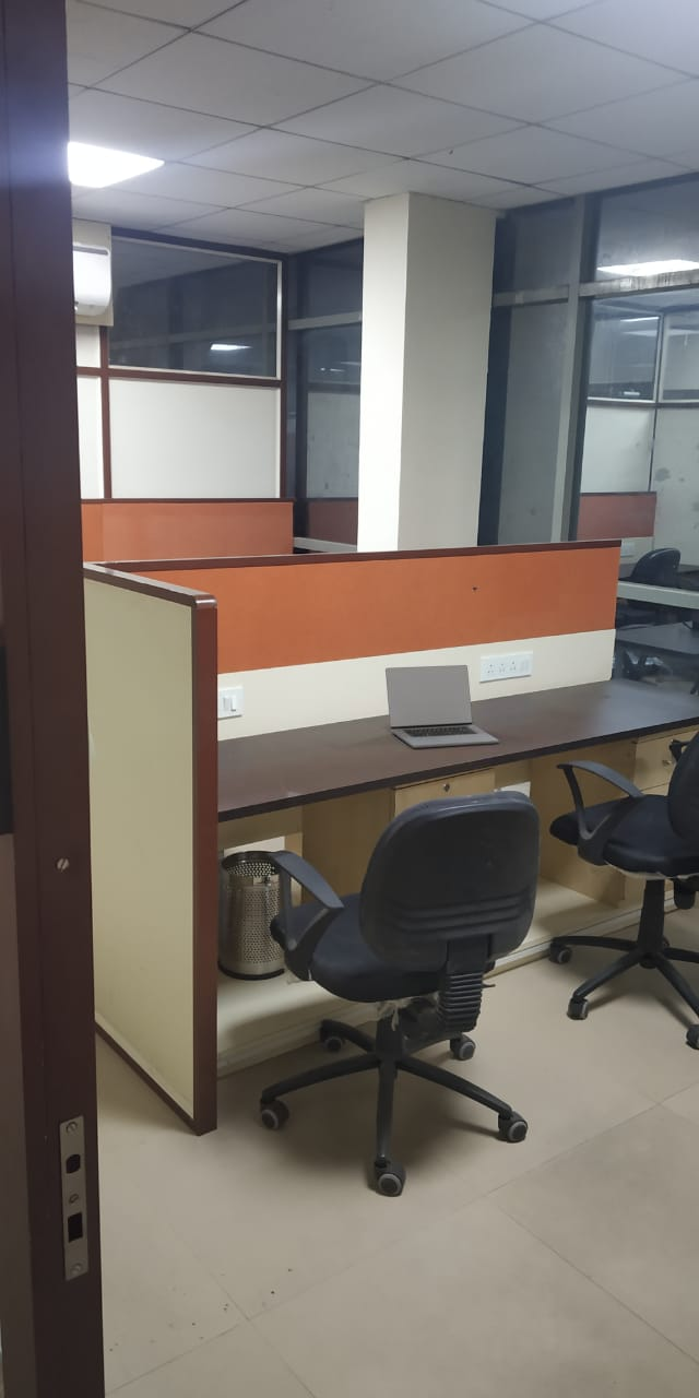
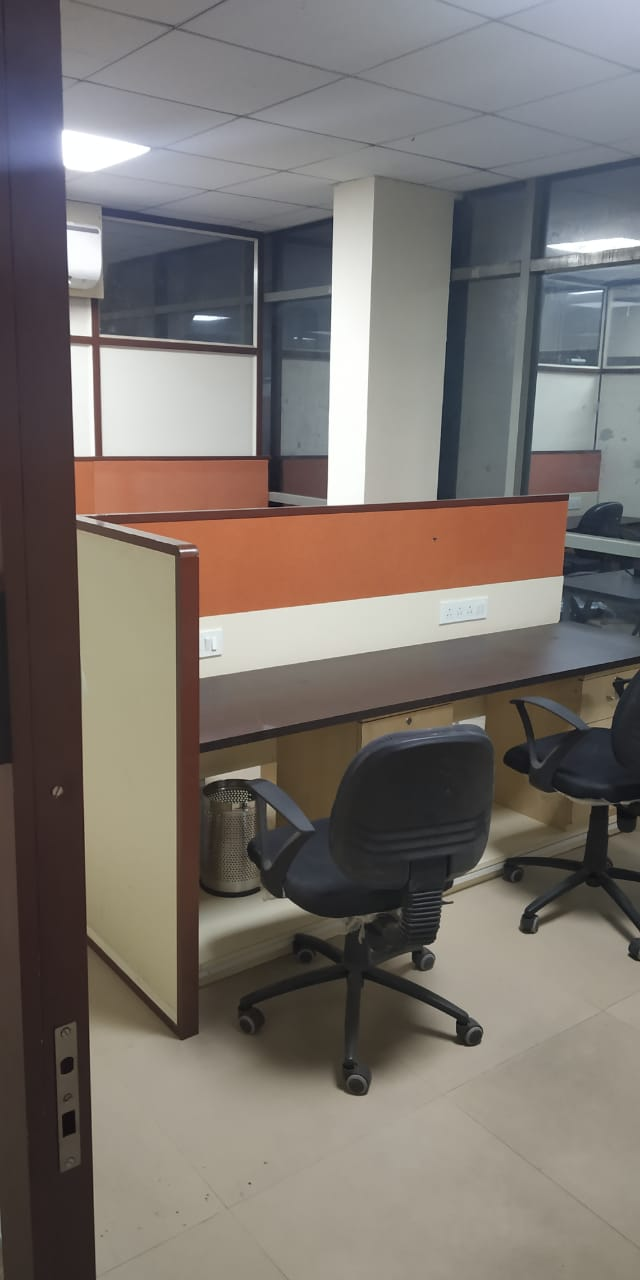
- laptop (440, 704)
